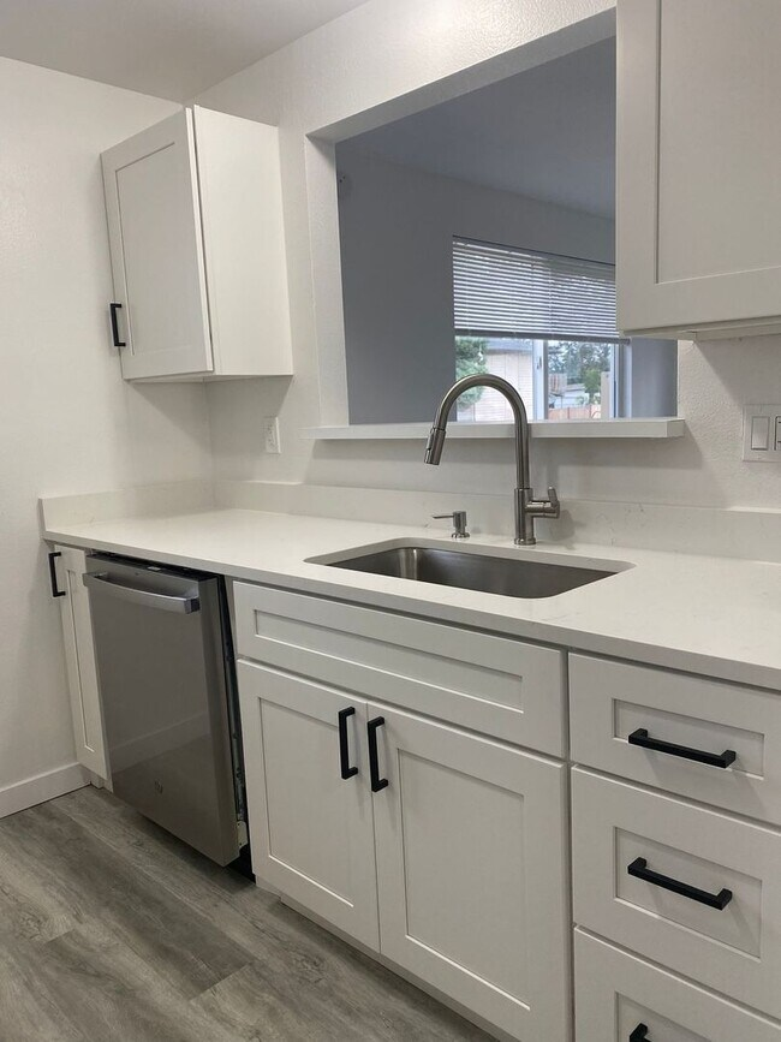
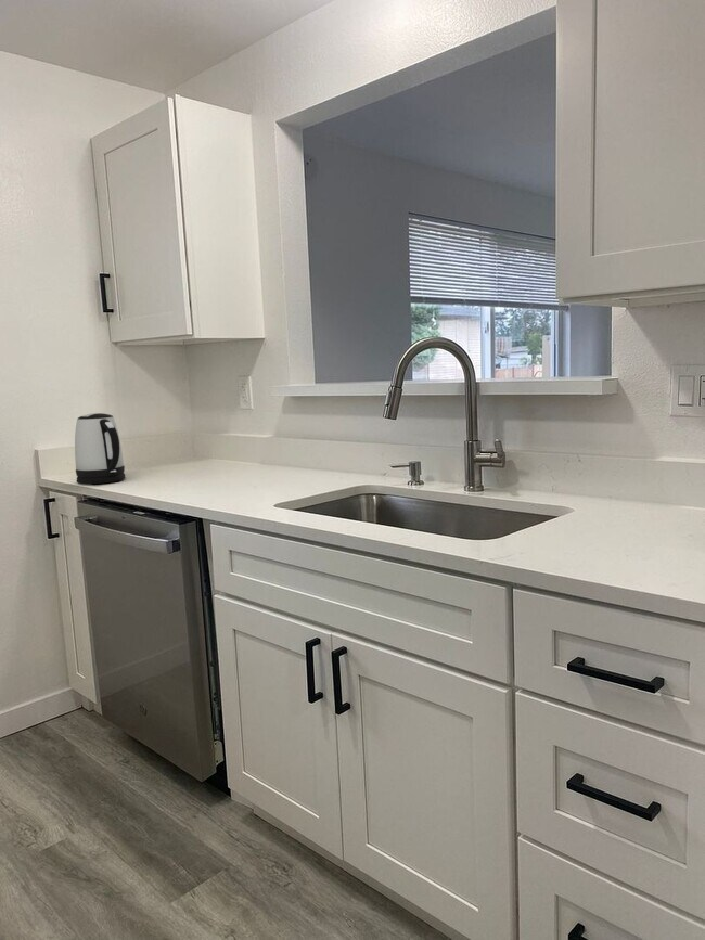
+ kettle (101, 447)
